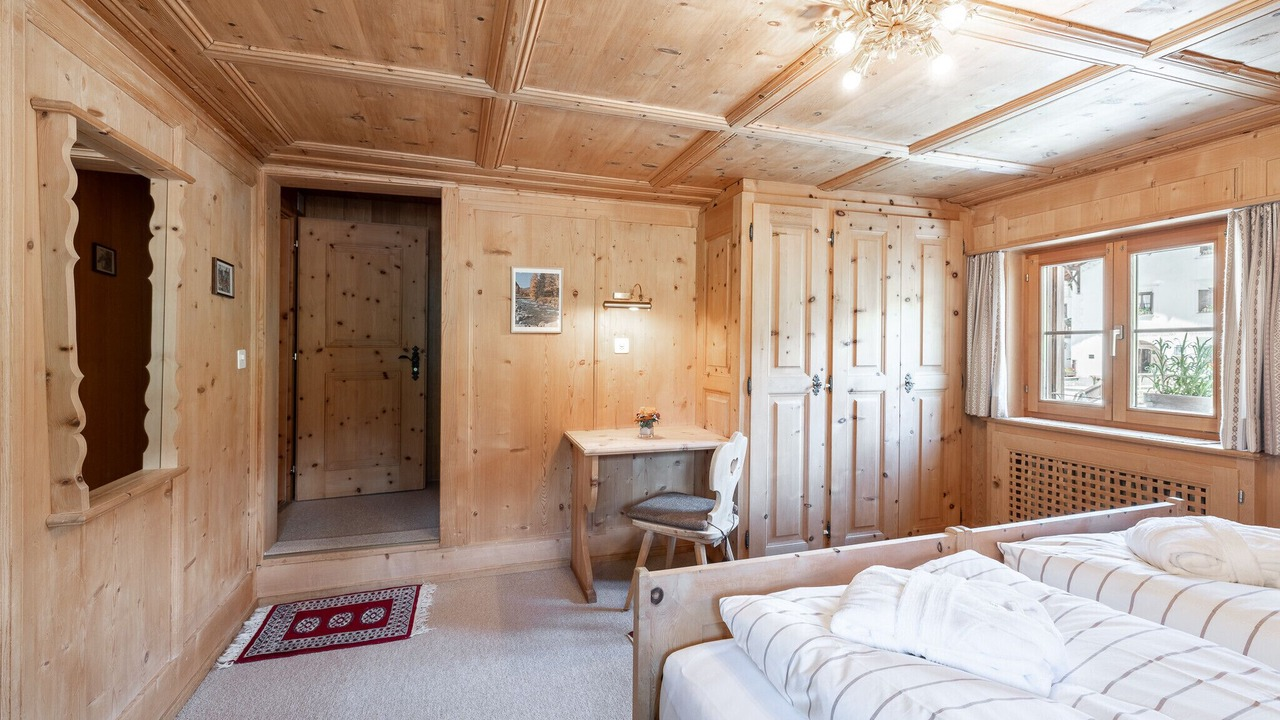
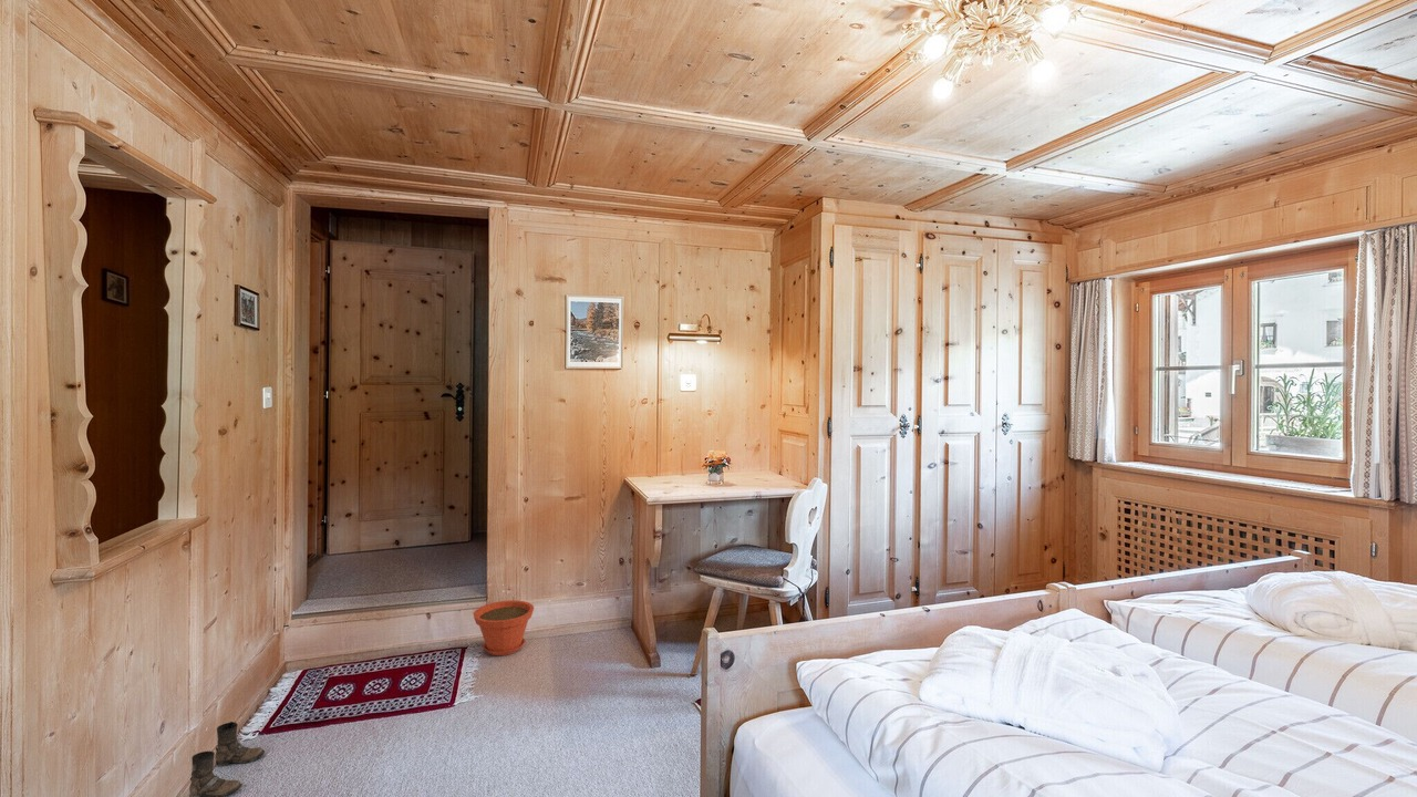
+ plant pot (504, 630)
+ boots (228, 757)
